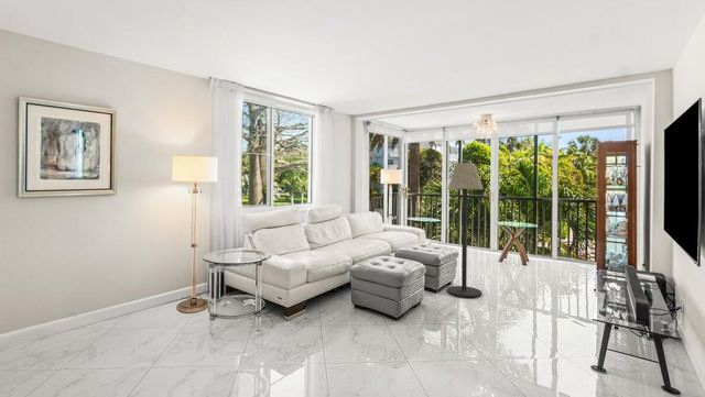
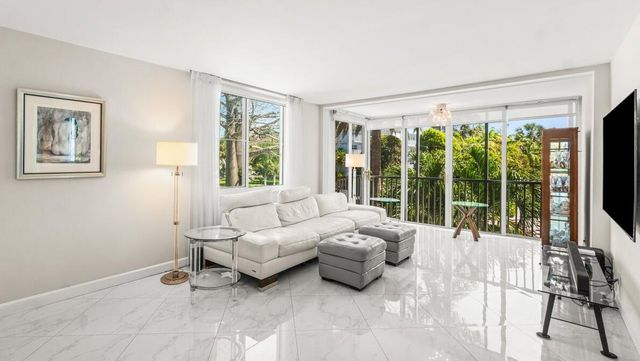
- floor lamp (464, 228)
